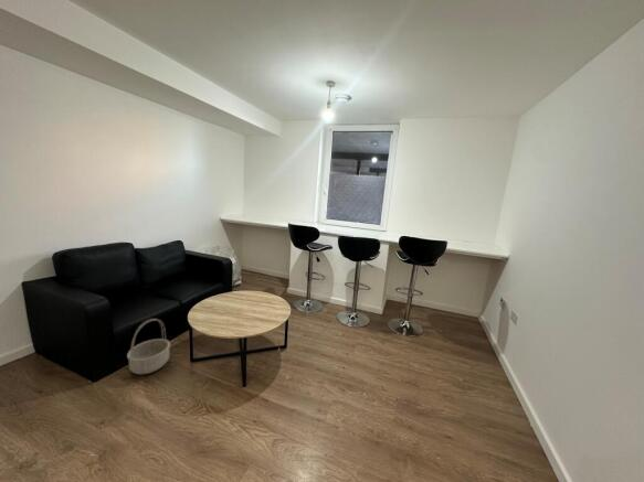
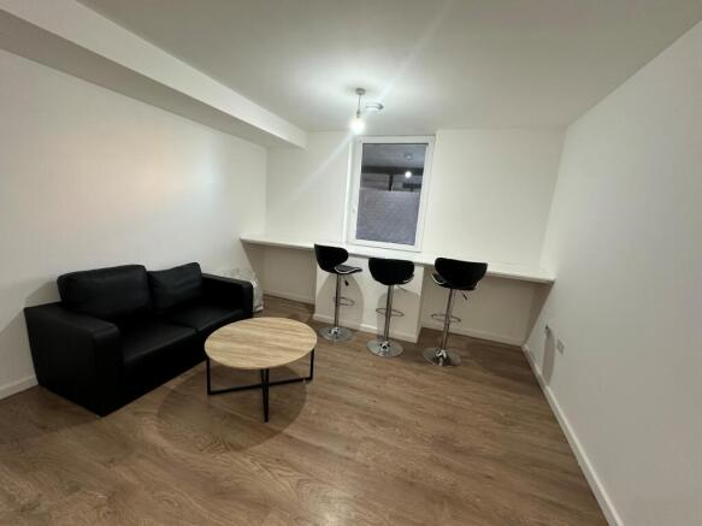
- basket (149, 343)
